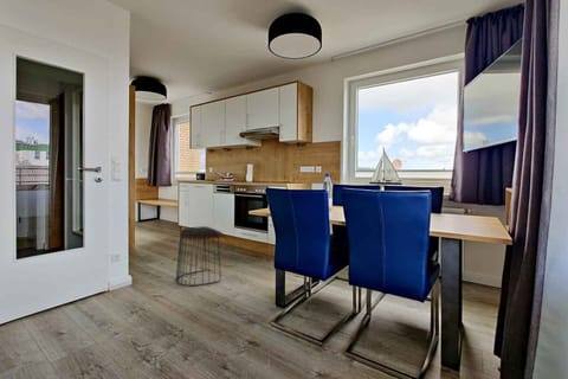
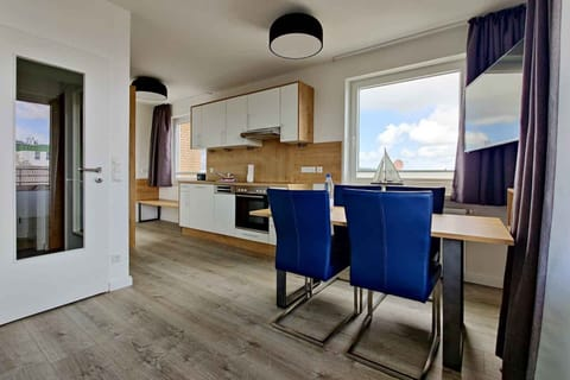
- stool (196, 253)
